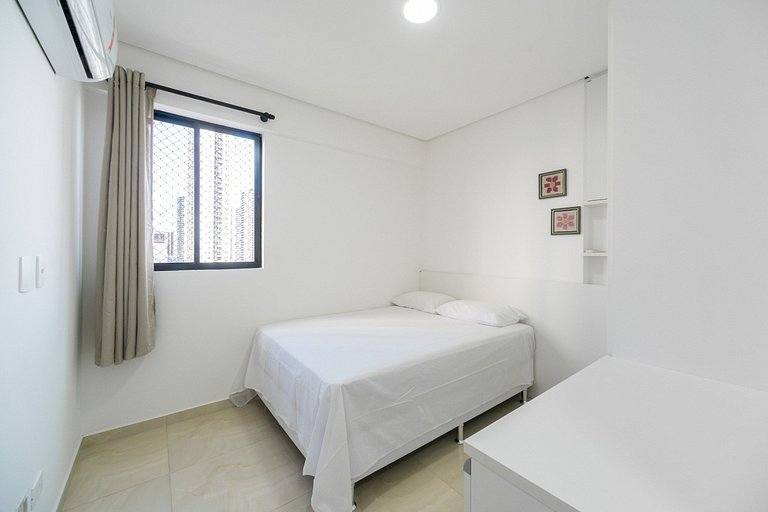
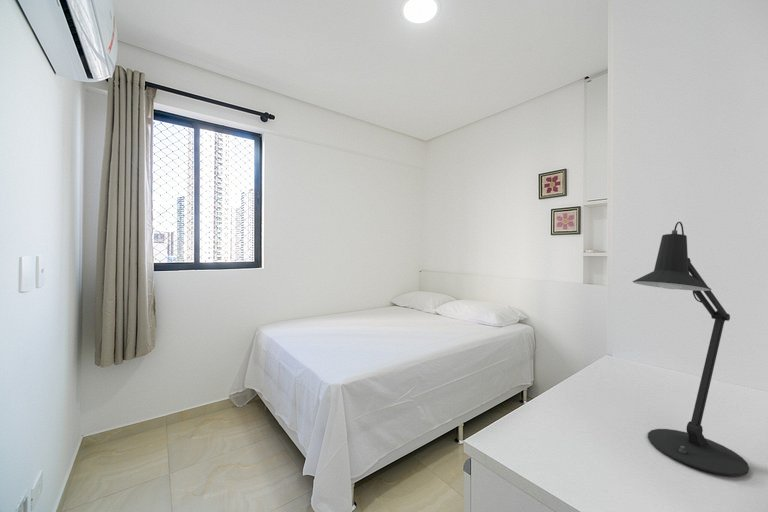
+ desk lamp (709, 343)
